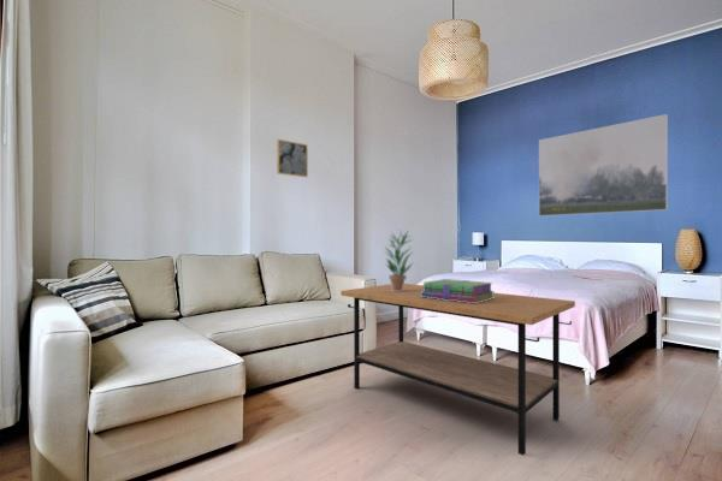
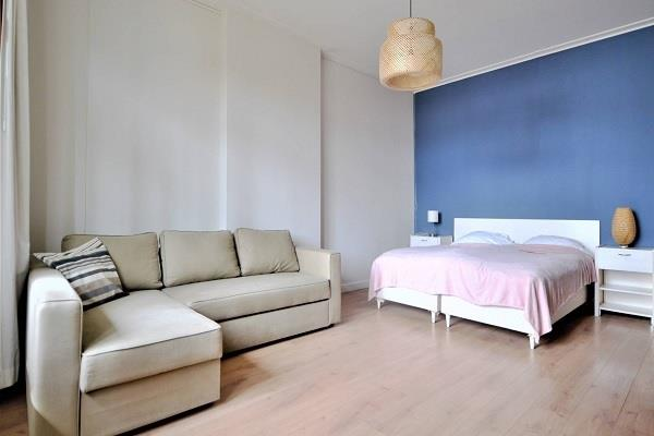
- stack of books (457, 289)
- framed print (596, 171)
- potted plant (398, 259)
- wall art (292, 159)
- coffee table (445, 351)
